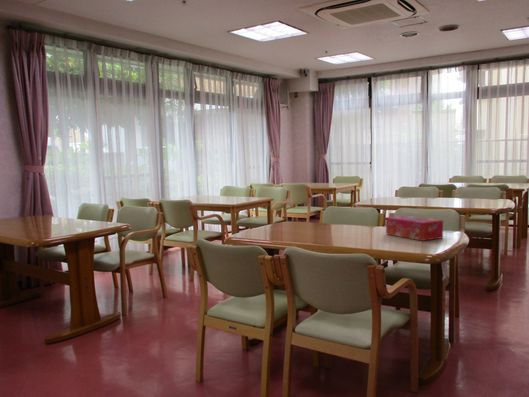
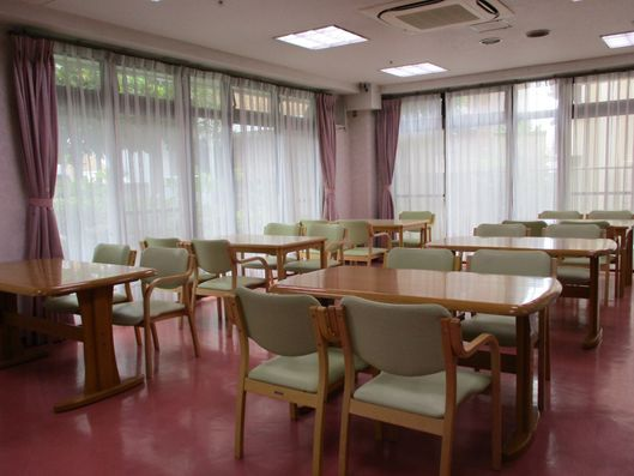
- tissue box (413, 227)
